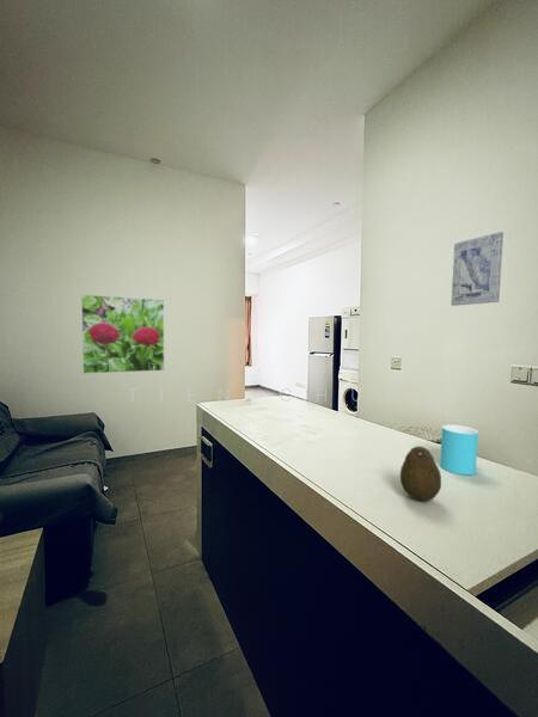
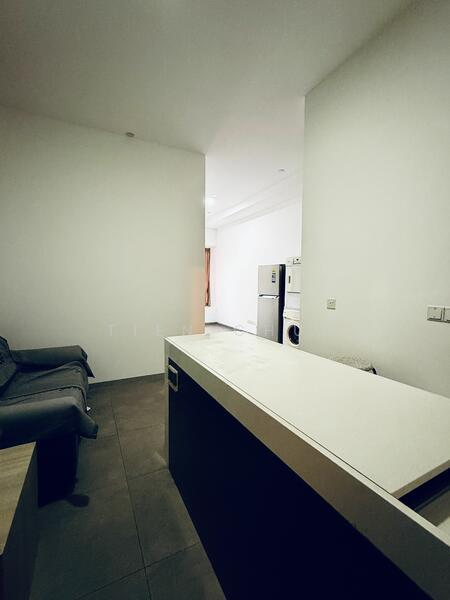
- fruit (420, 472)
- wall art (475, 271)
- cup (461, 447)
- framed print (124, 335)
